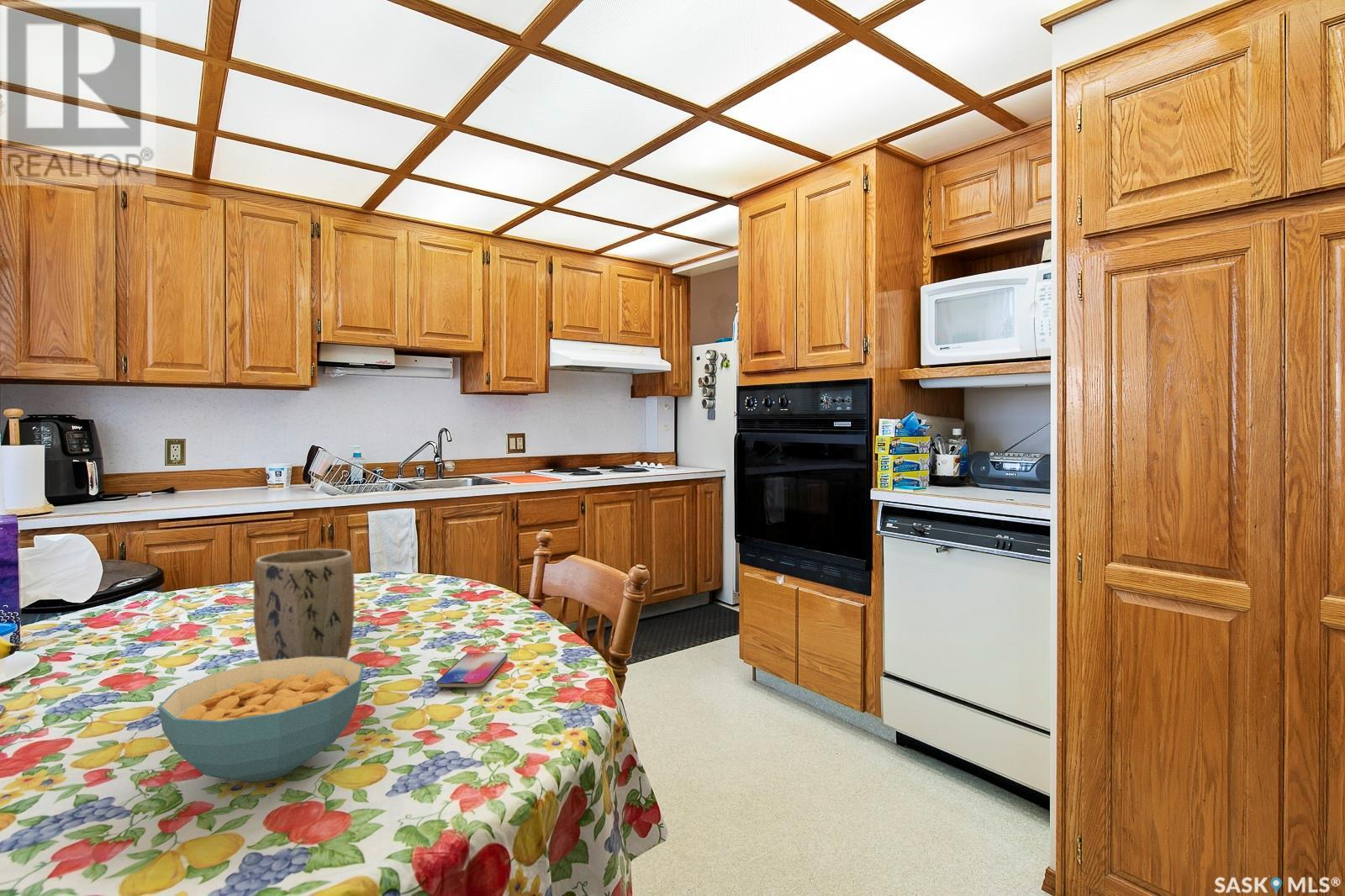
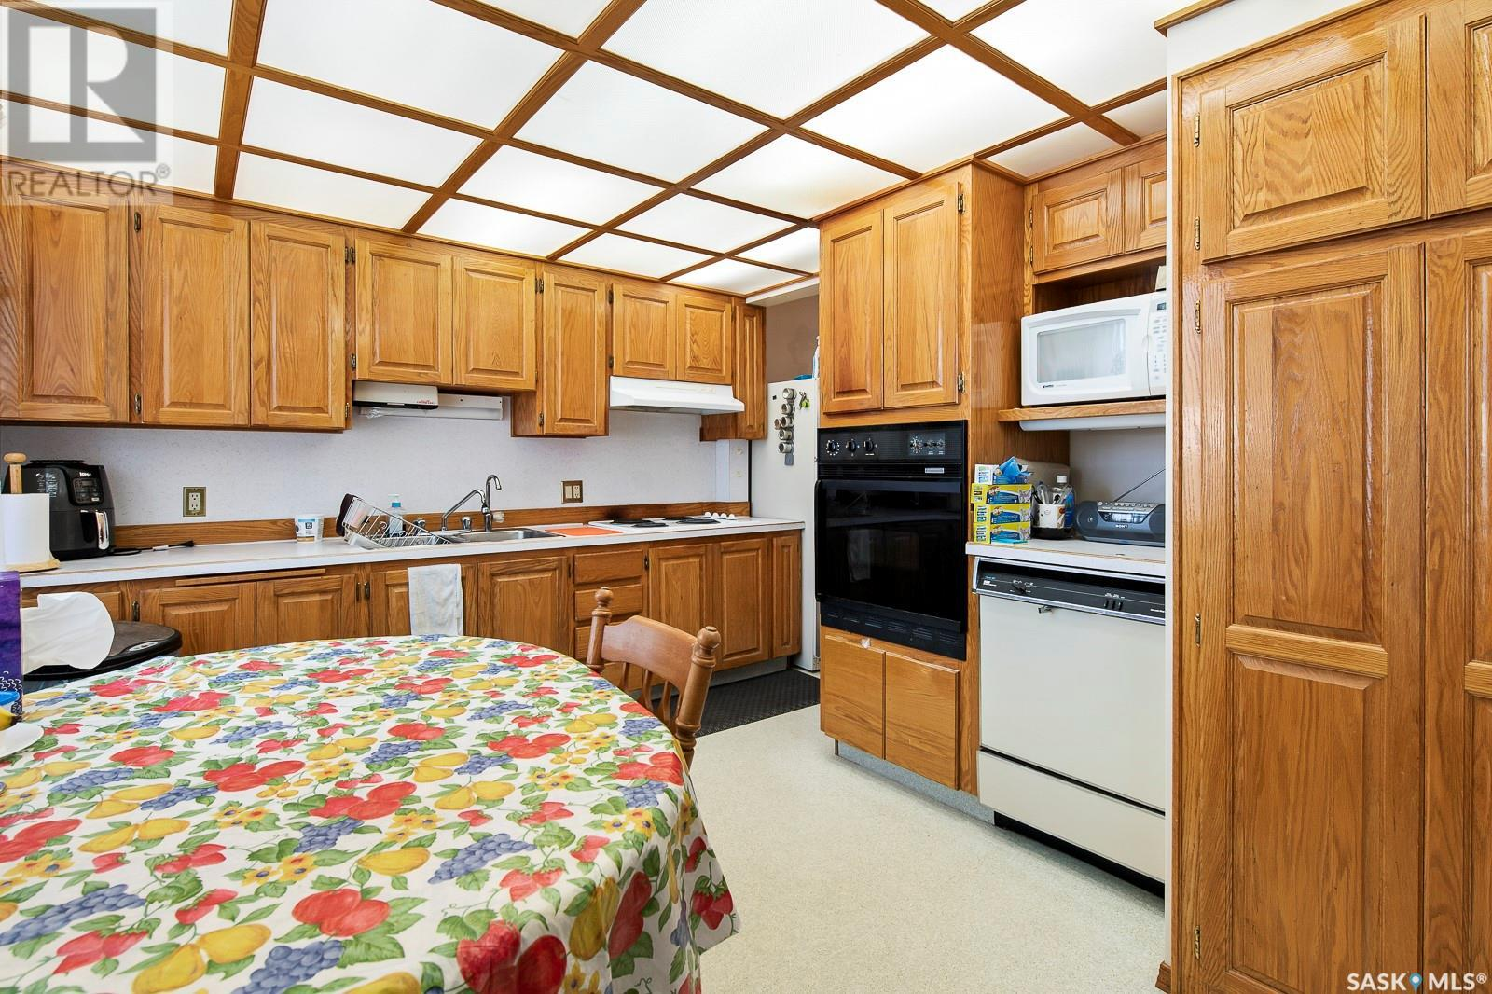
- cereal bowl (270, 726)
- plant pot (305, 619)
- smartphone (474, 668)
